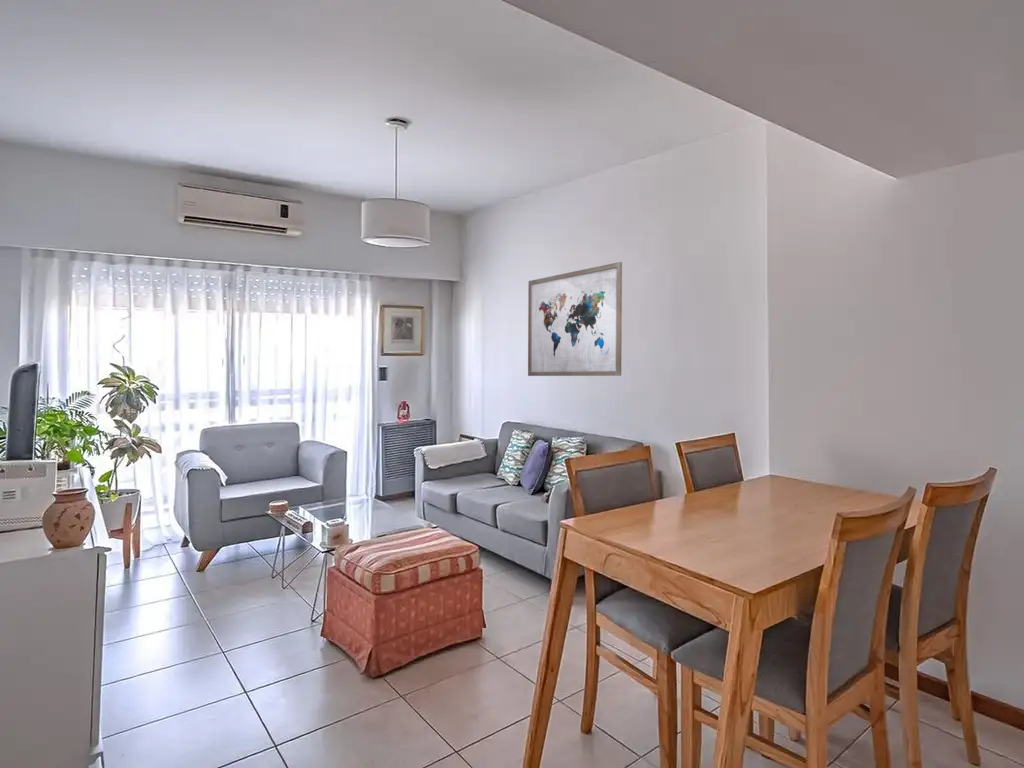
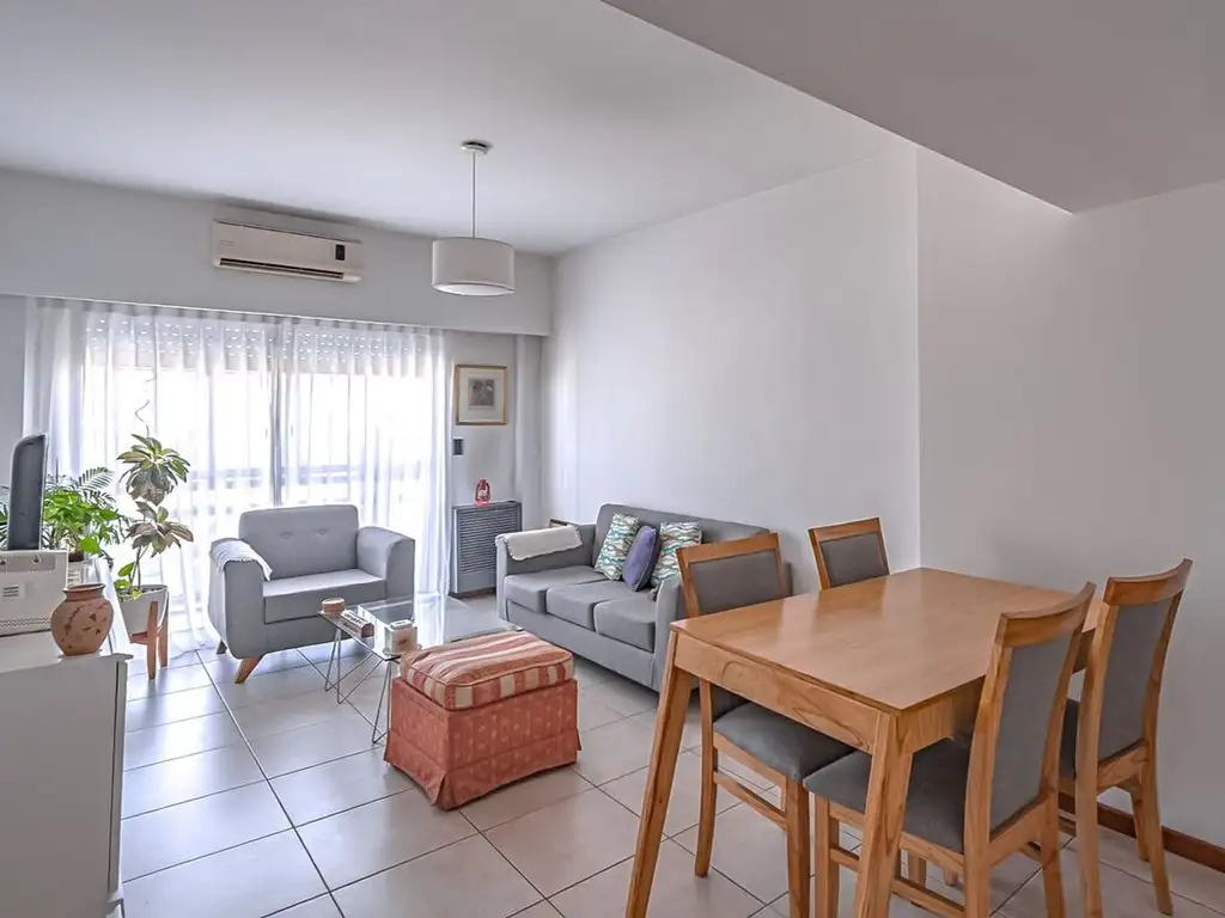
- wall art (570, 324)
